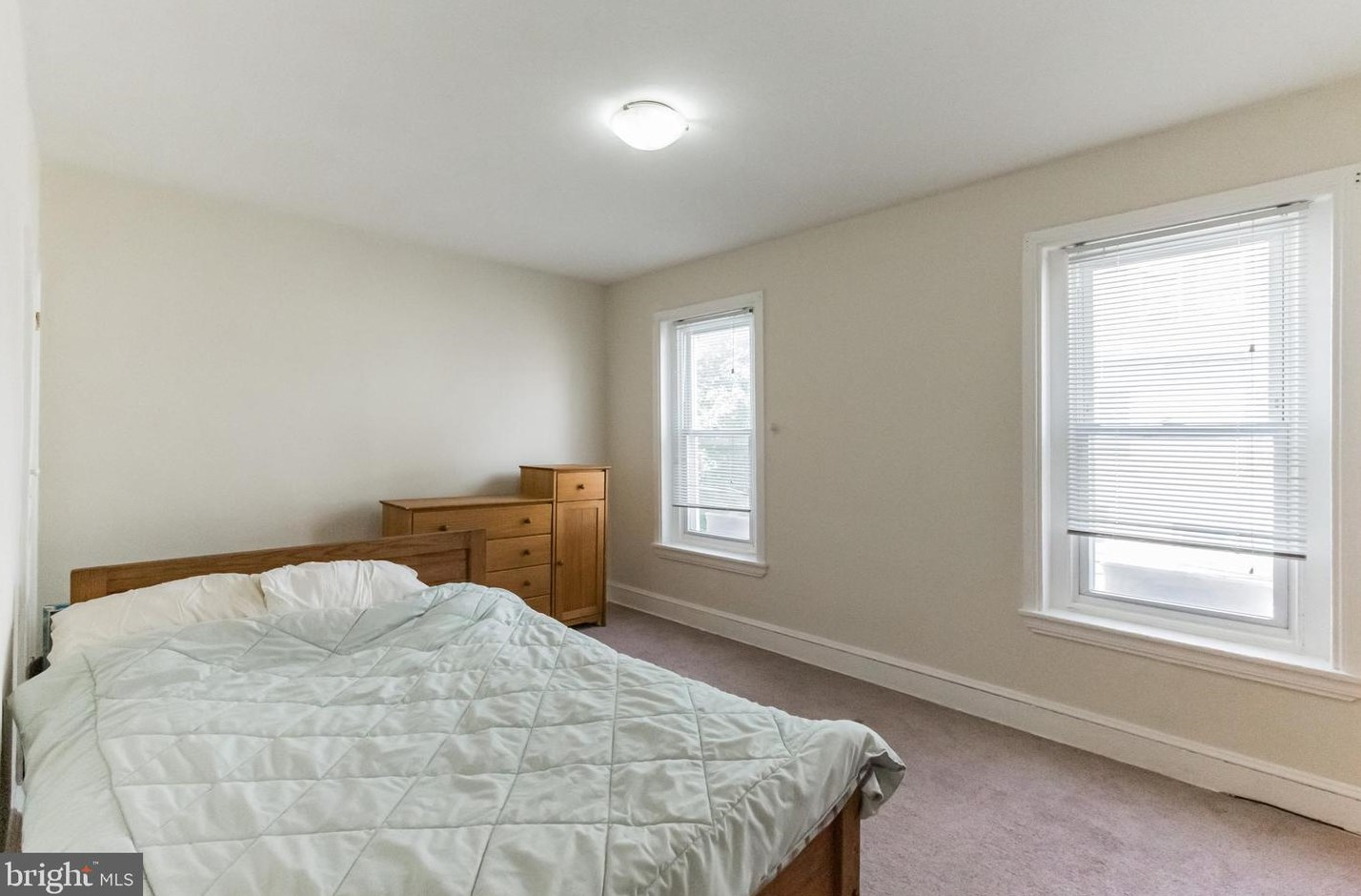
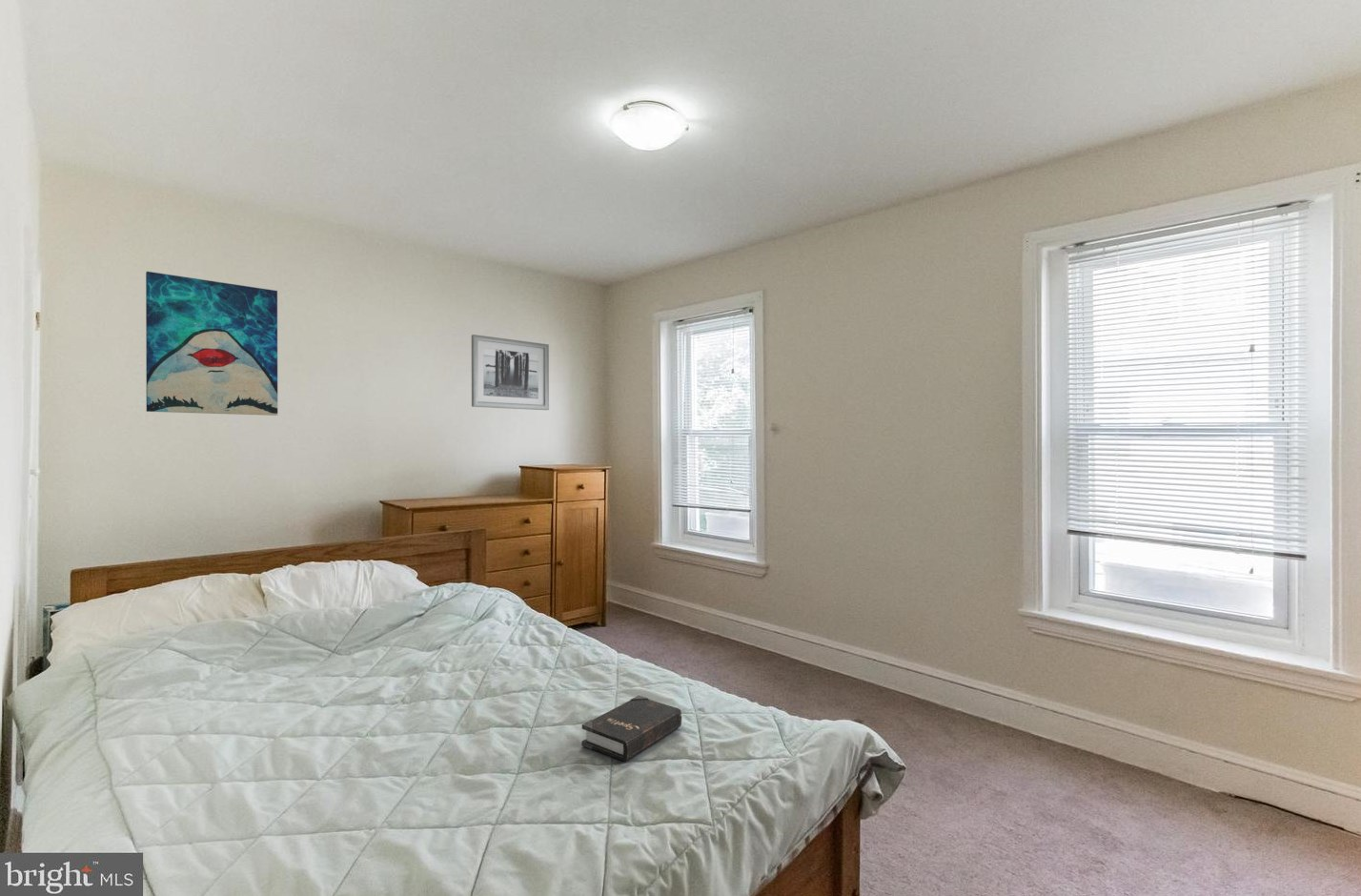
+ wall art (215, 347)
+ hardback book (633, 725)
+ wall art (512, 374)
